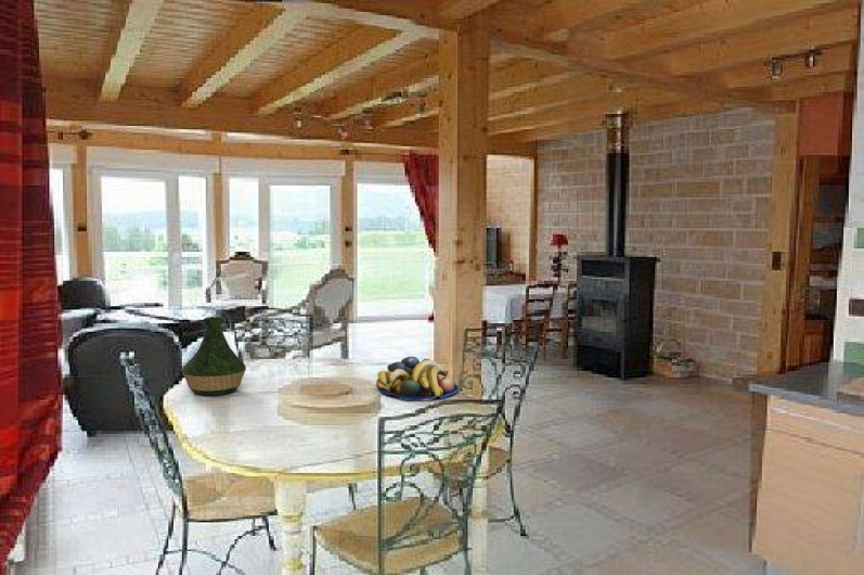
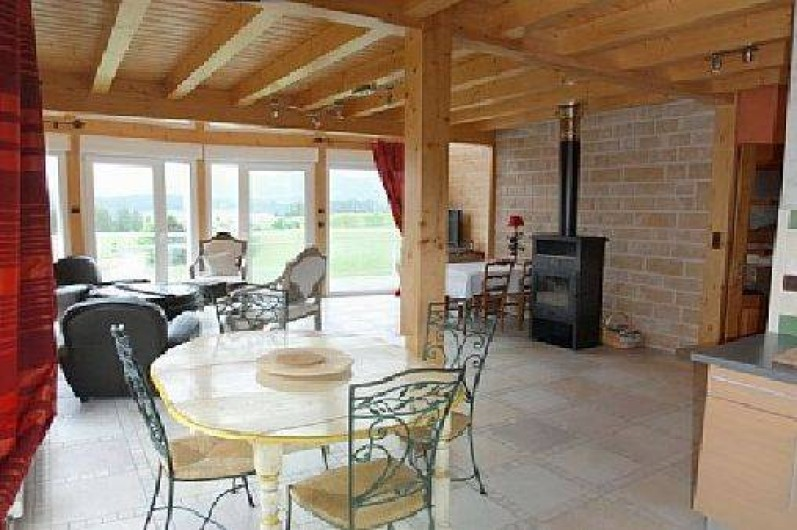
- fruit bowl (418, 374)
- vase (214, 355)
